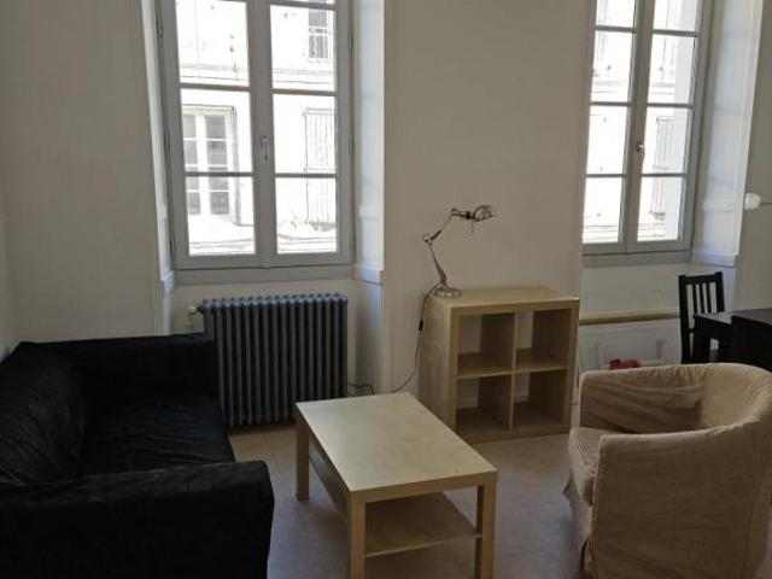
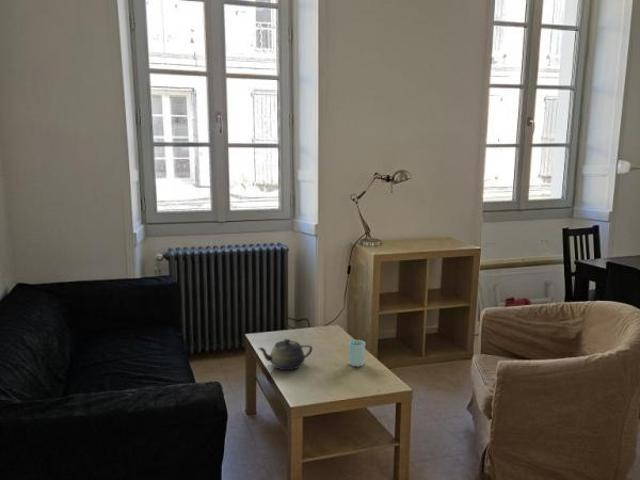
+ cup (356, 350)
+ teapot (285, 352)
